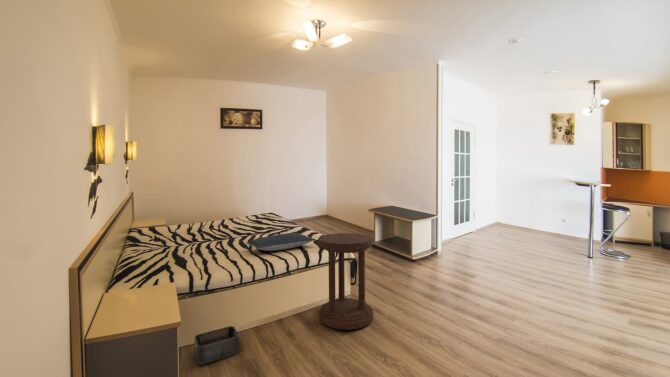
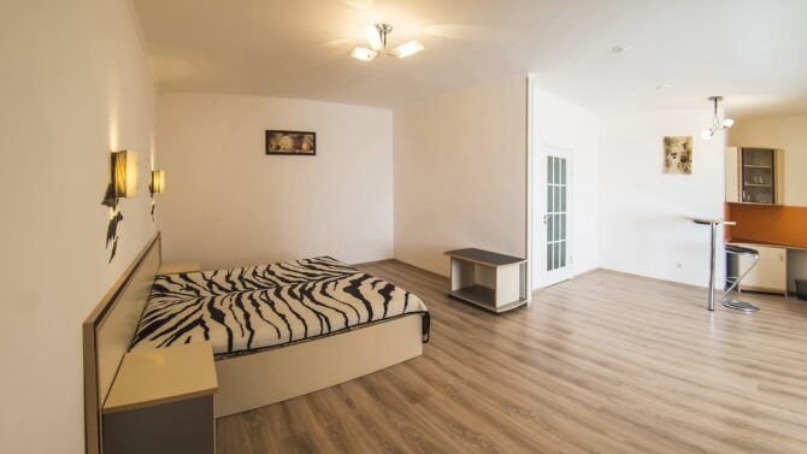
- pillow (281, 241)
- storage bin (216, 344)
- side table (344, 277)
